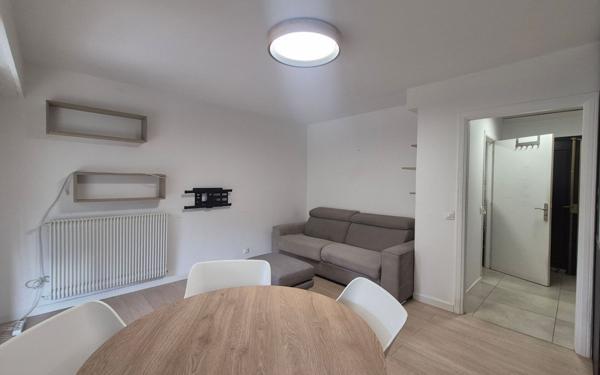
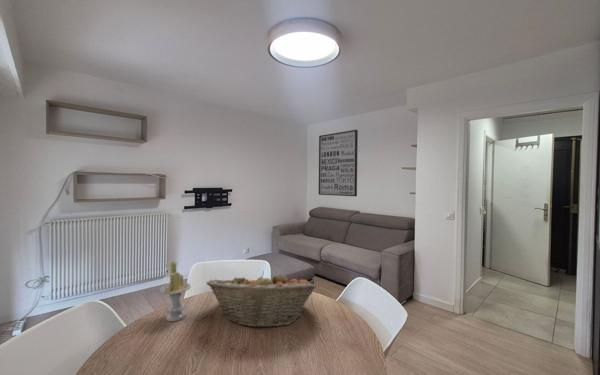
+ candle (175, 289)
+ fruit basket (261, 292)
+ wall art (336, 164)
